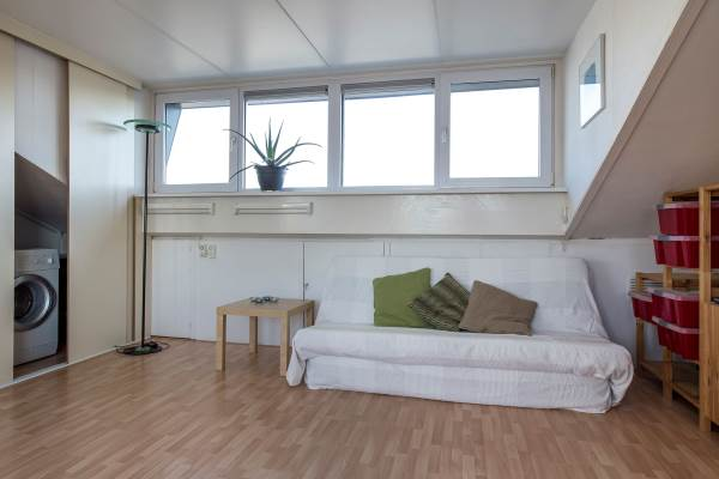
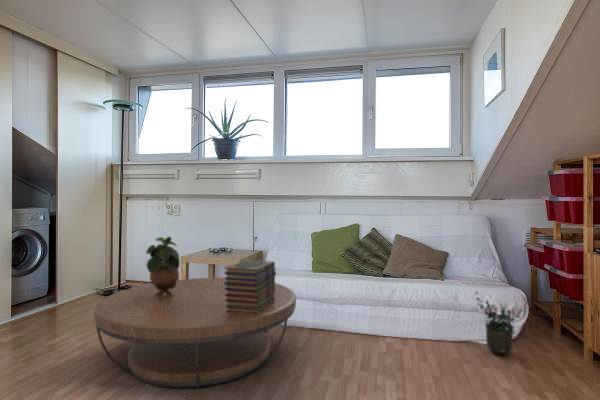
+ potted plant (496, 322)
+ book stack (251, 284)
+ potted plant (163, 265)
+ coffee table (201, 326)
